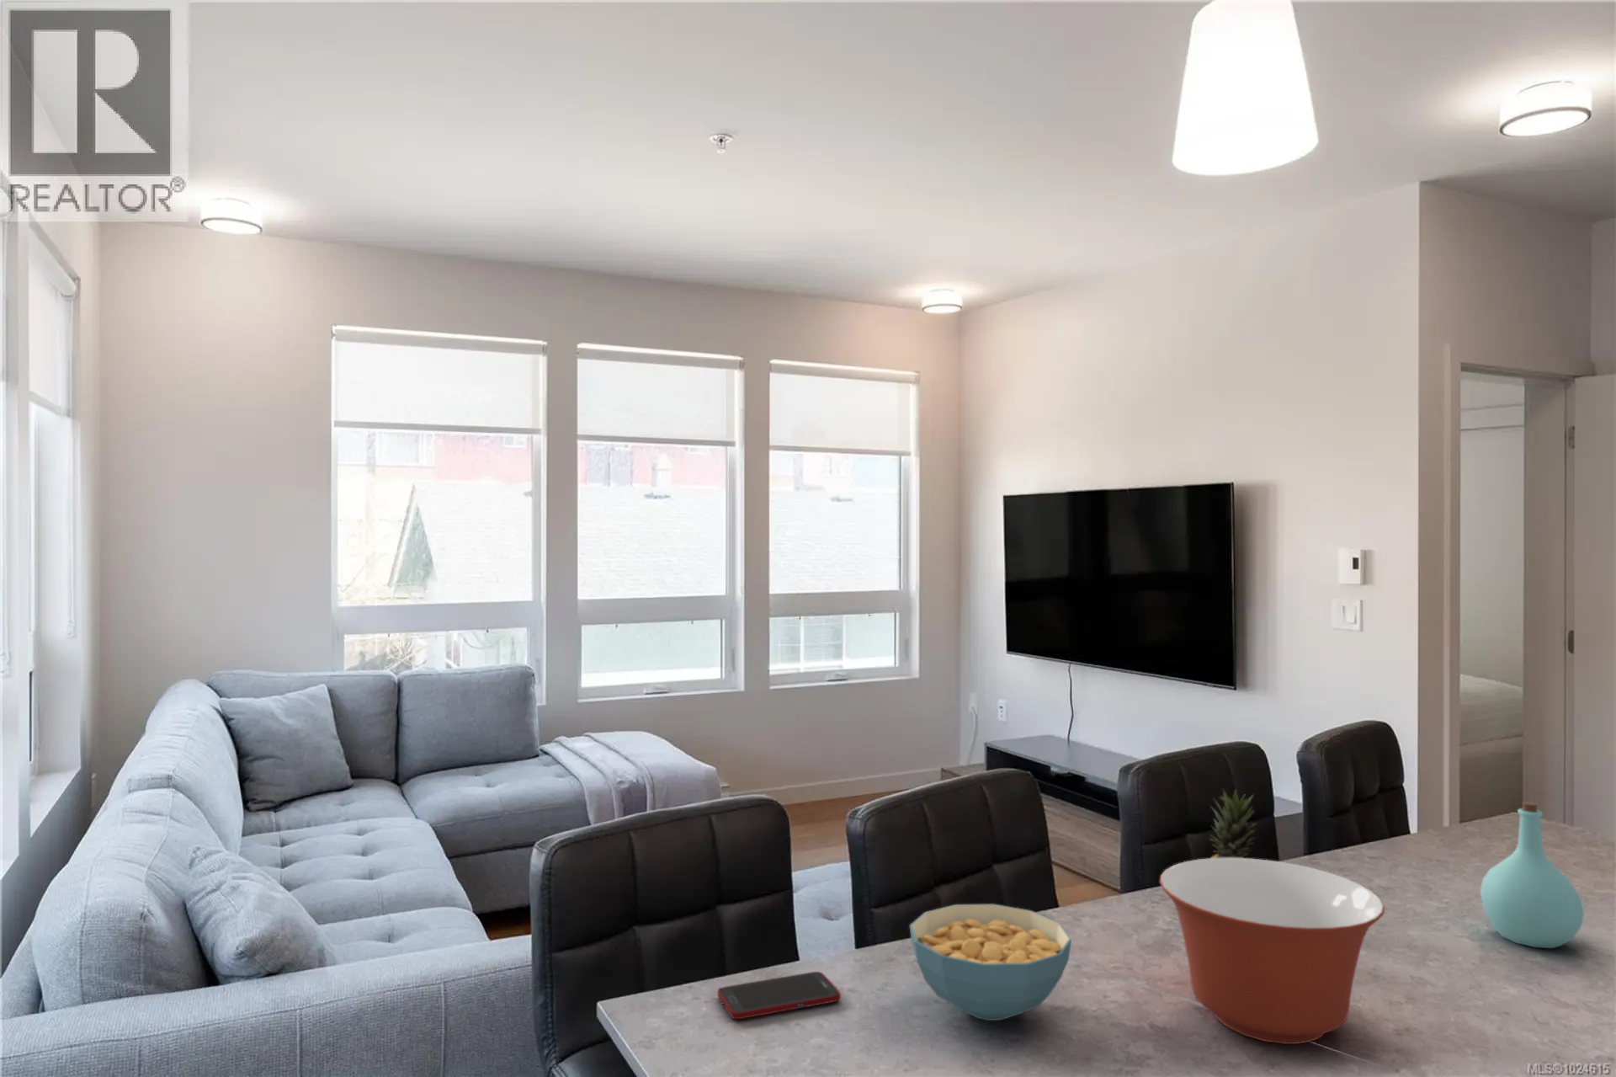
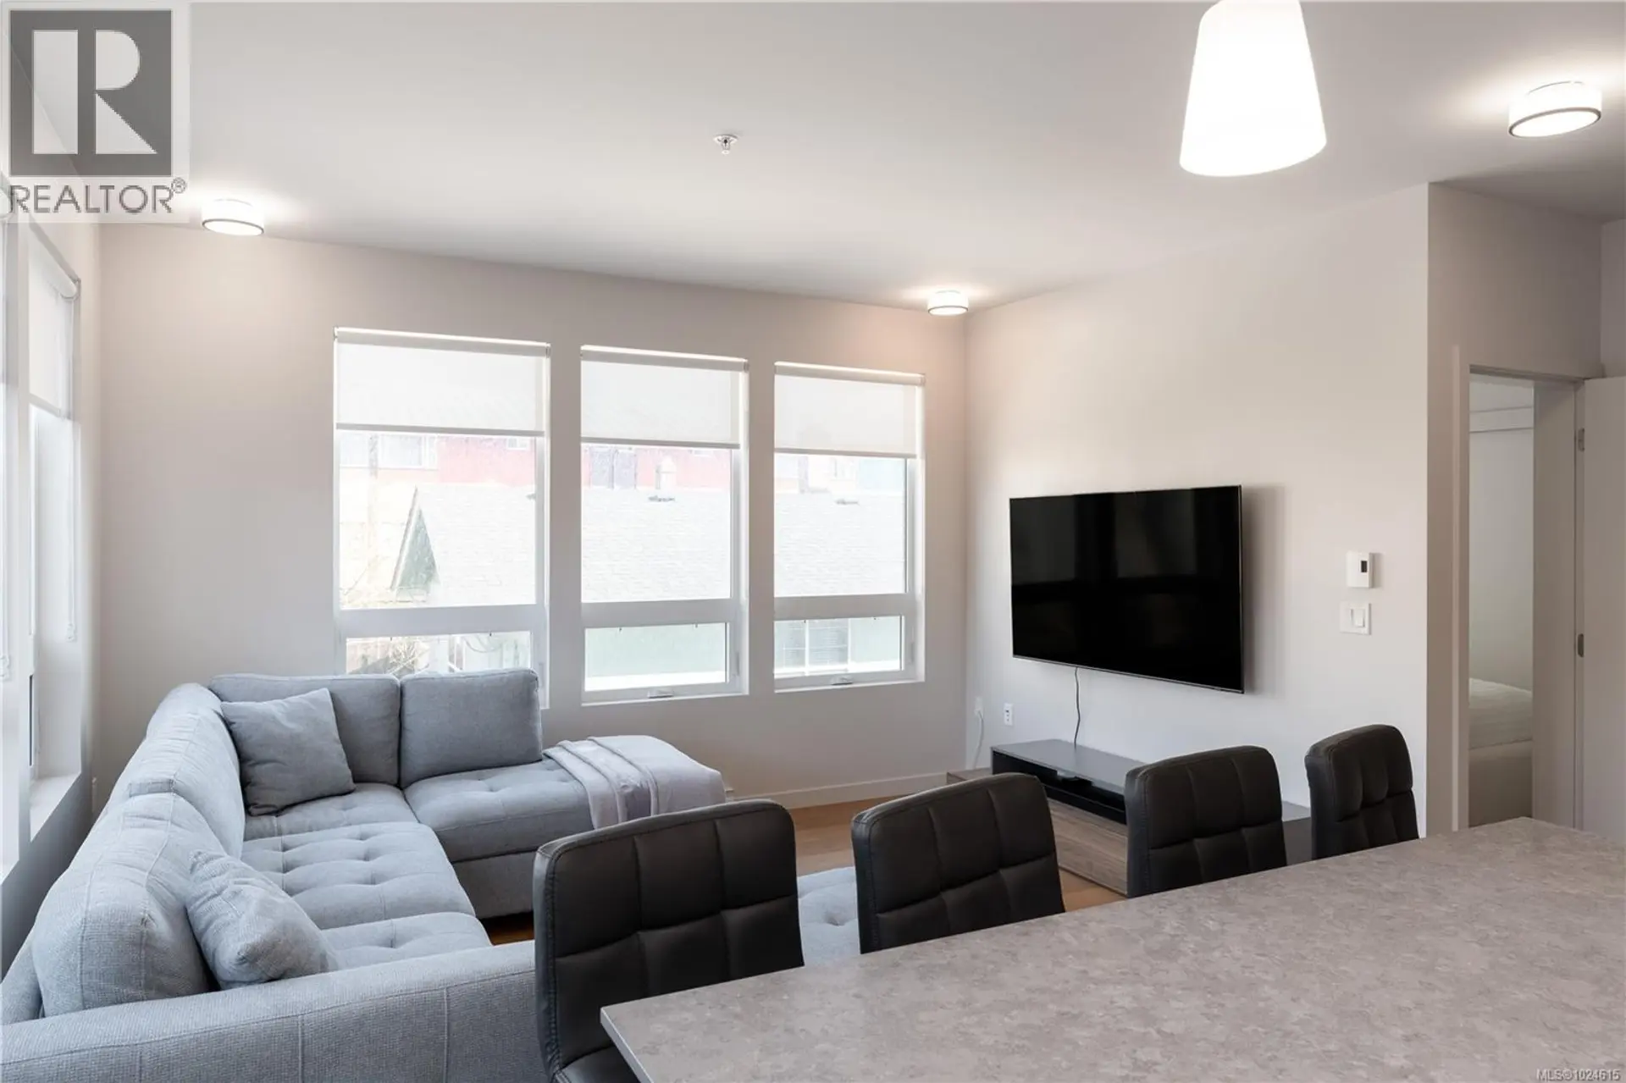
- cell phone (779, 994)
- fruit (1229, 852)
- bottle (1531, 870)
- cereal bowl (989, 970)
- mixing bowl (1268, 954)
